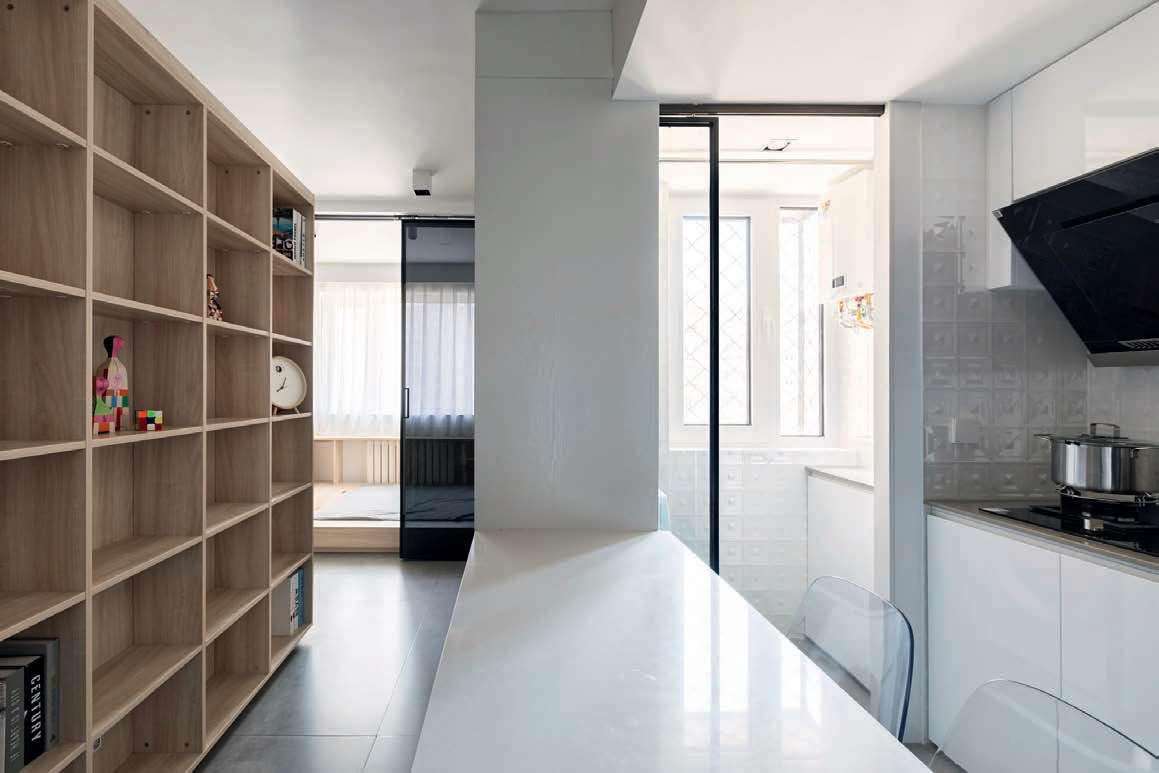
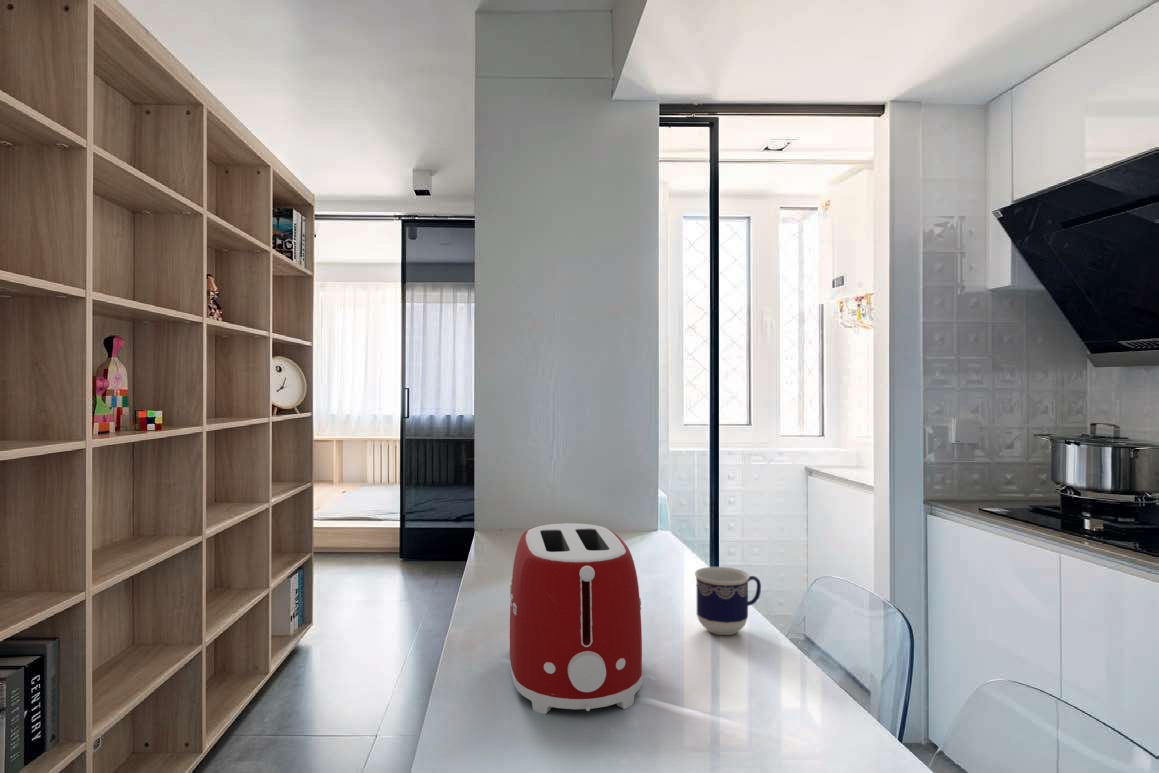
+ toaster (573, 605)
+ cup (729, 601)
